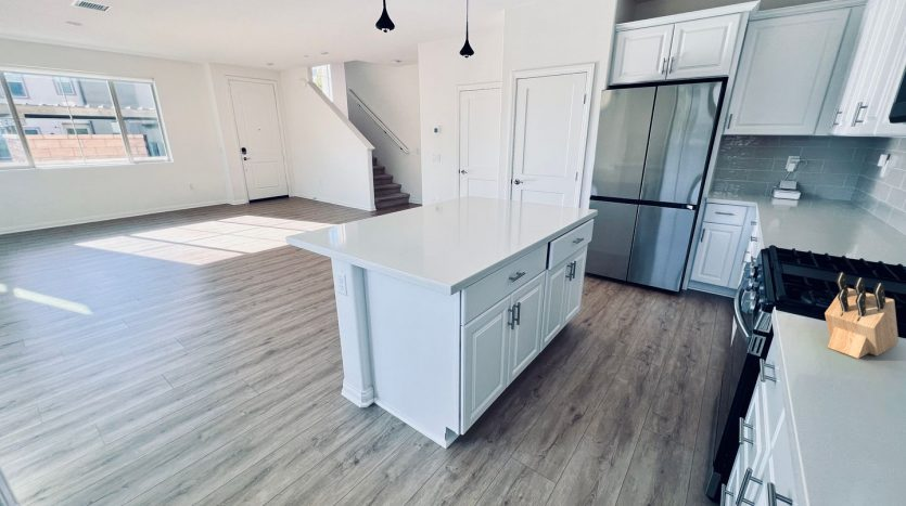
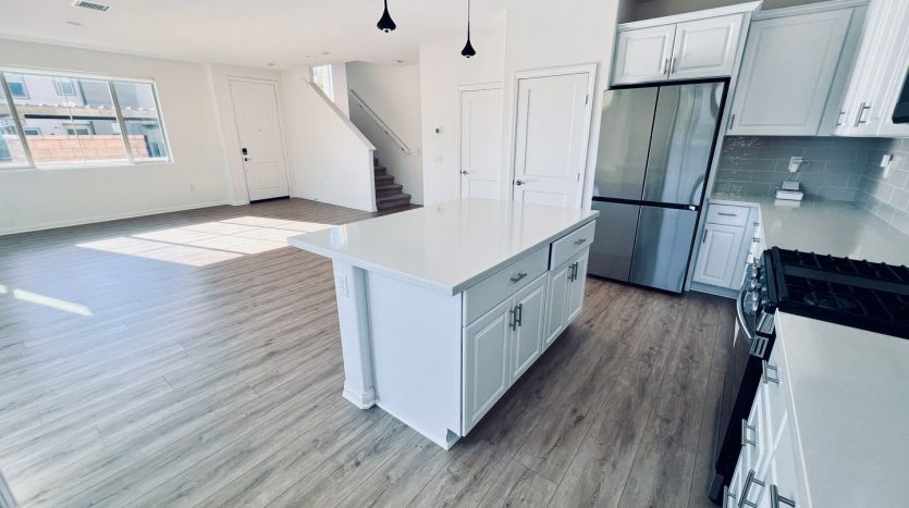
- knife block (865, 310)
